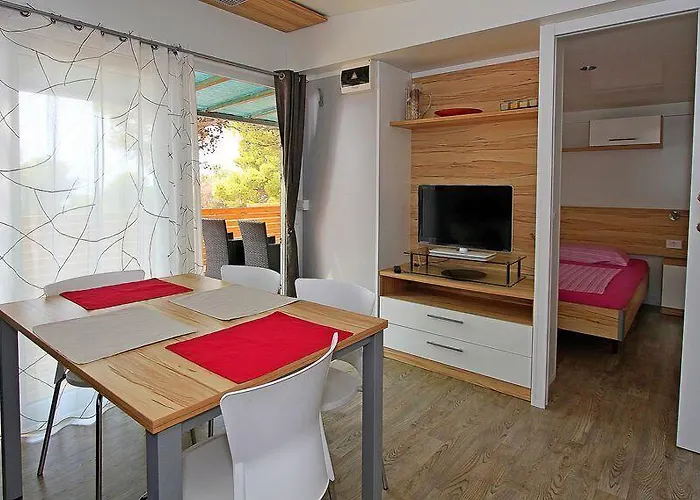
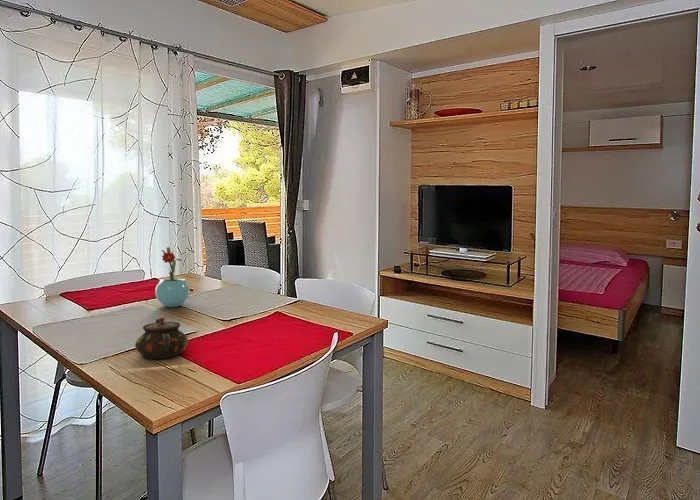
+ teapot (161, 335)
+ potted flower (171, 277)
